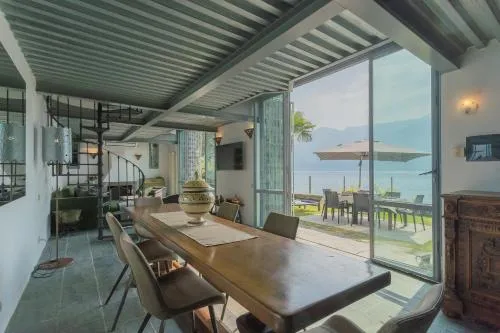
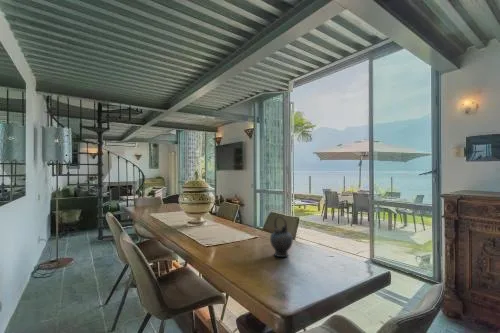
+ teapot (279, 235)
